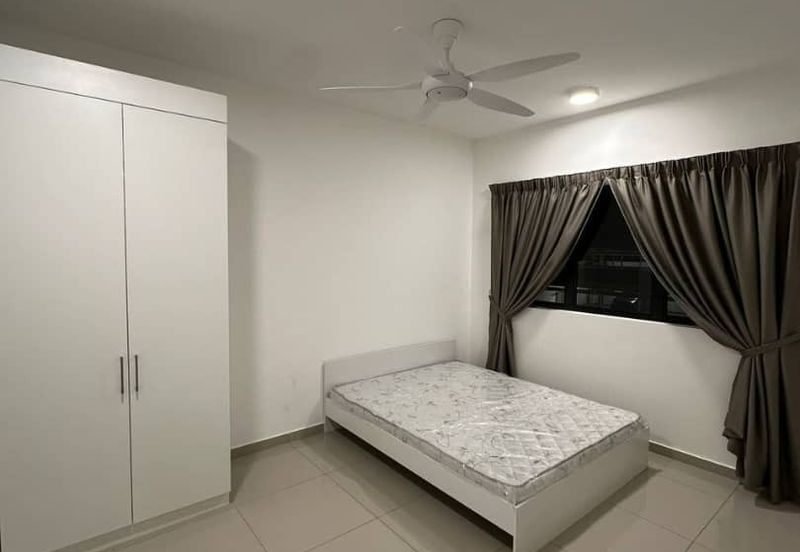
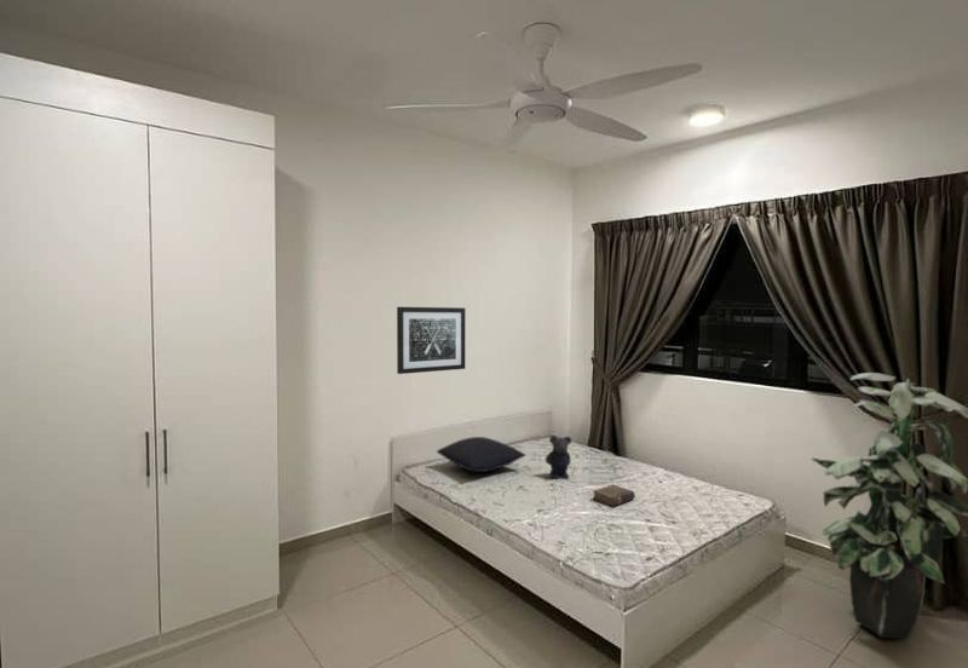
+ pillow (480, 454)
+ indoor plant (886, 500)
+ bear (557, 455)
+ book (616, 494)
+ wall art (432, 339)
